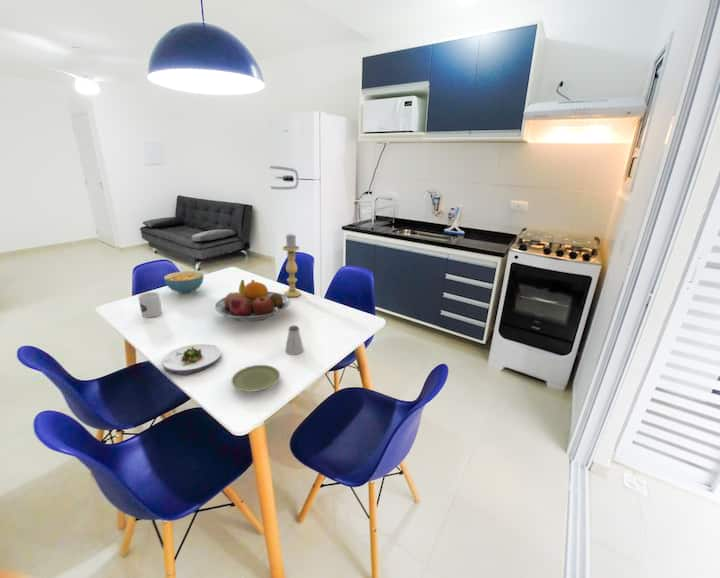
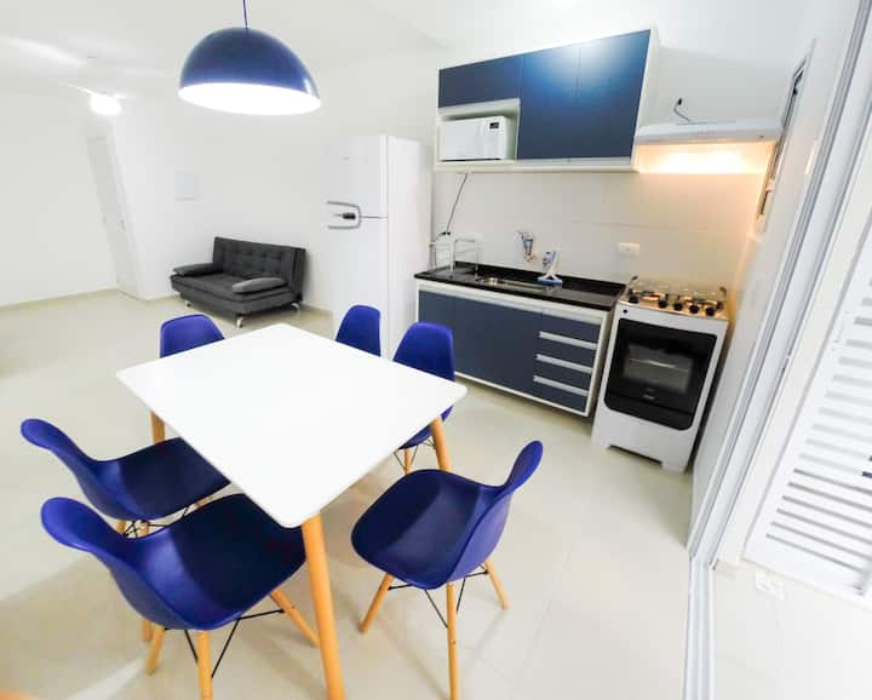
- cereal bowl (185, 283)
- candle holder (291, 264)
- mug (148, 303)
- saltshaker (294, 338)
- plate (256, 379)
- salad plate (191, 354)
- fruit bowl (253, 300)
